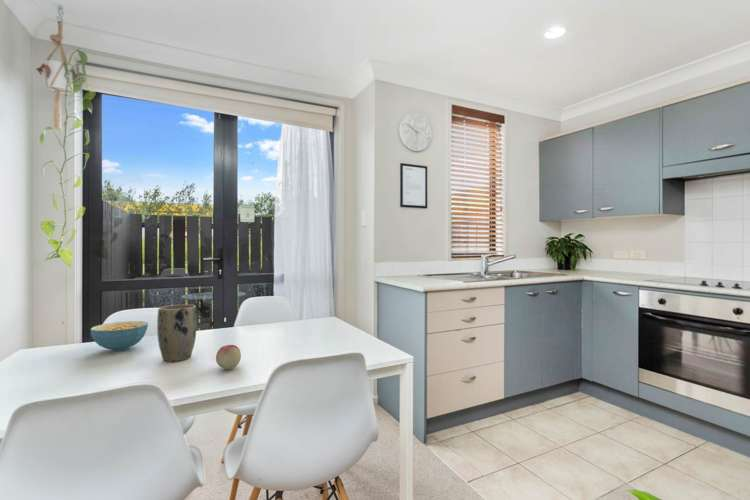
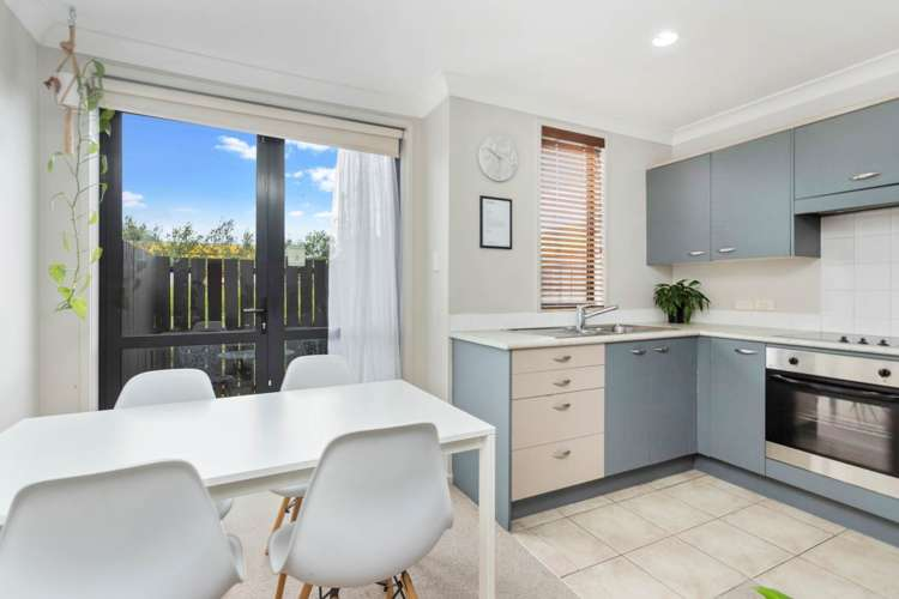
- plant pot (177, 332)
- fruit (229, 356)
- cereal bowl (120, 337)
